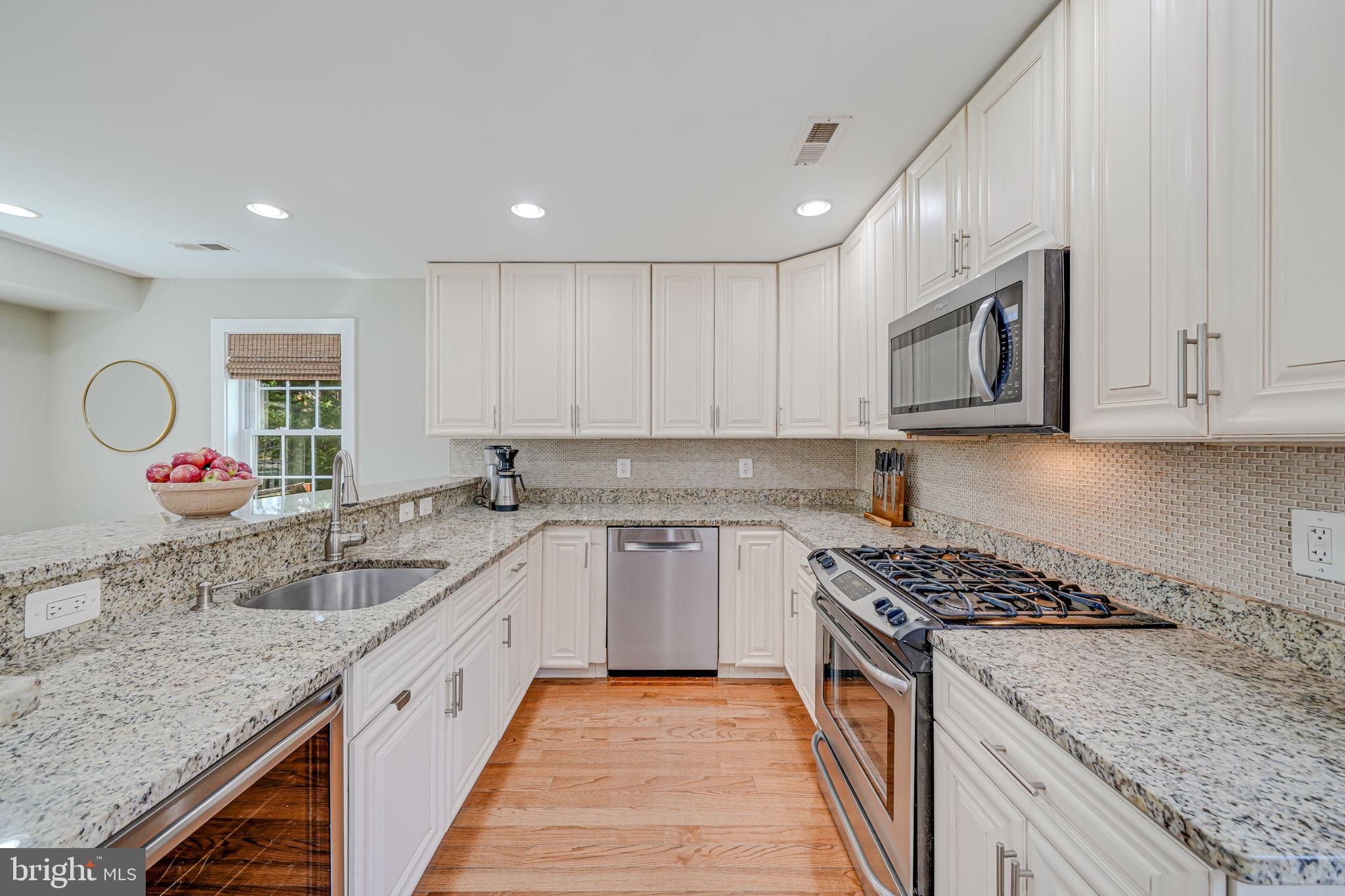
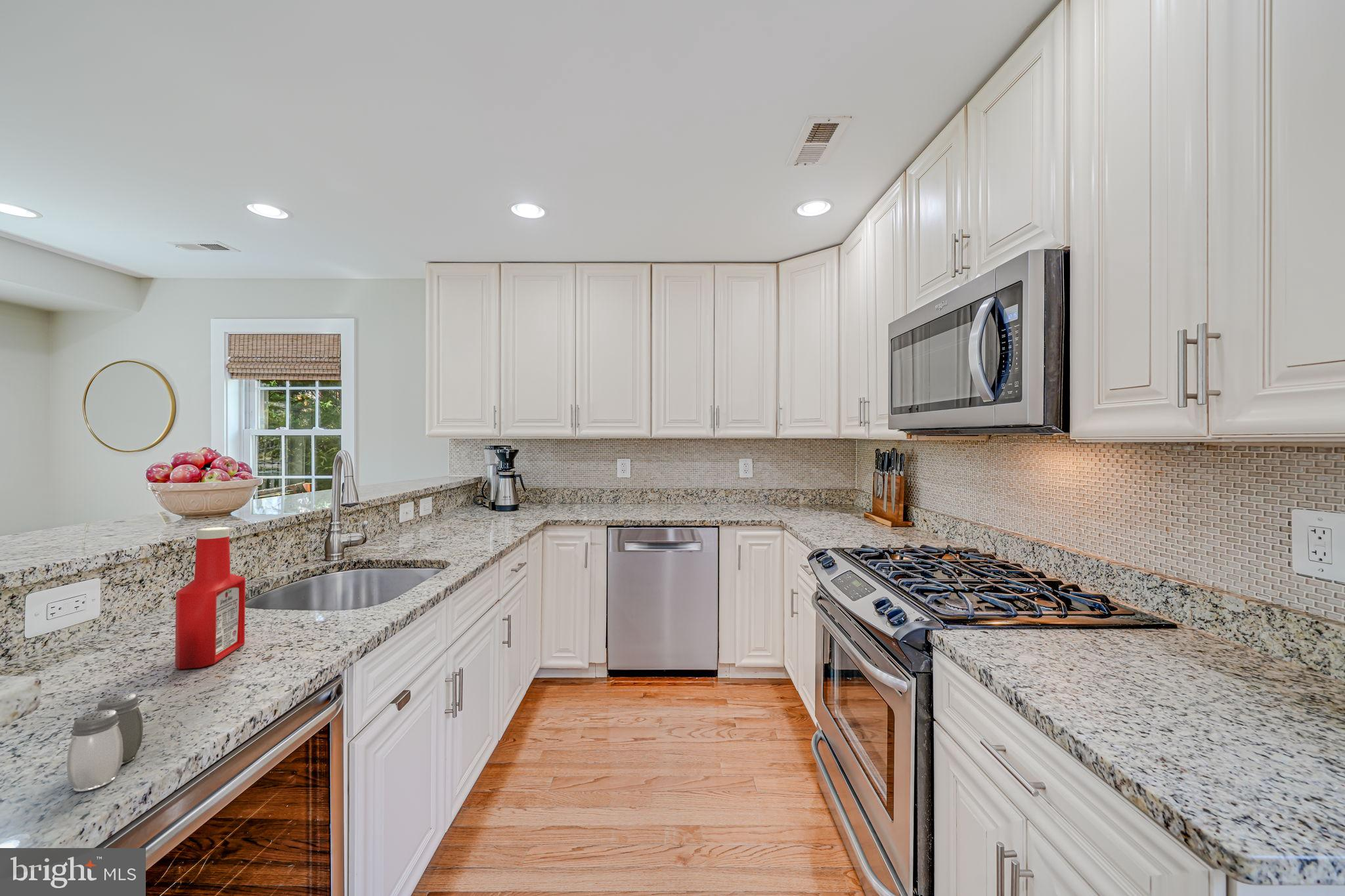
+ soap bottle (212, 591)
+ salt and pepper shaker (107, 738)
